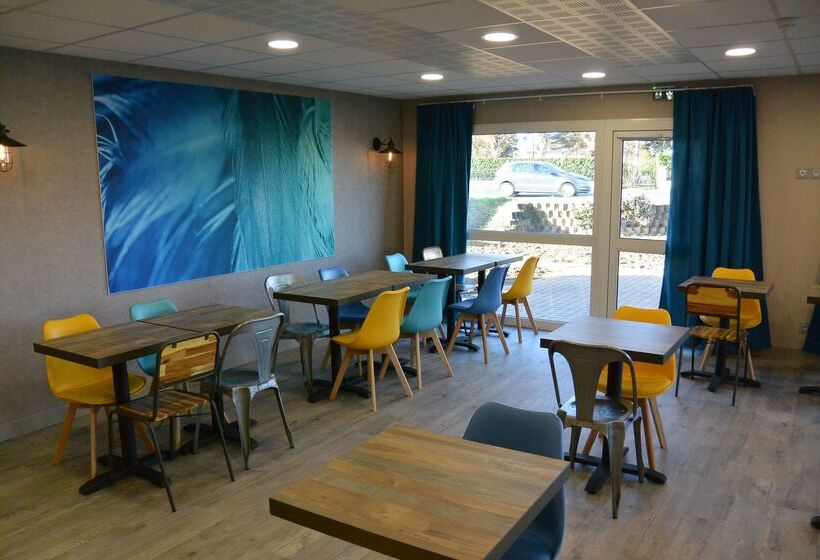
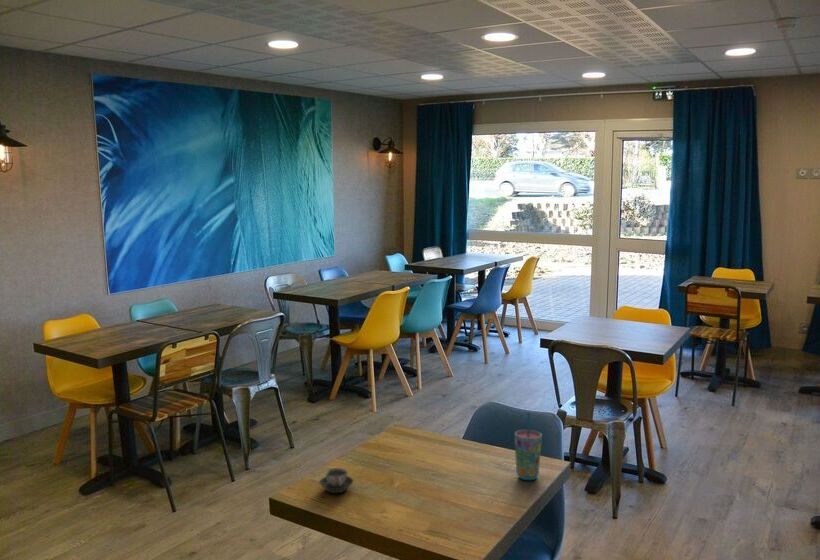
+ cup (336, 480)
+ cup (528, 444)
